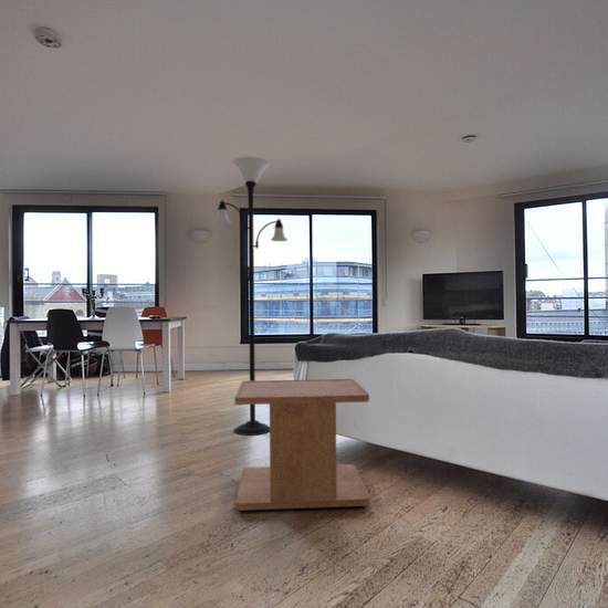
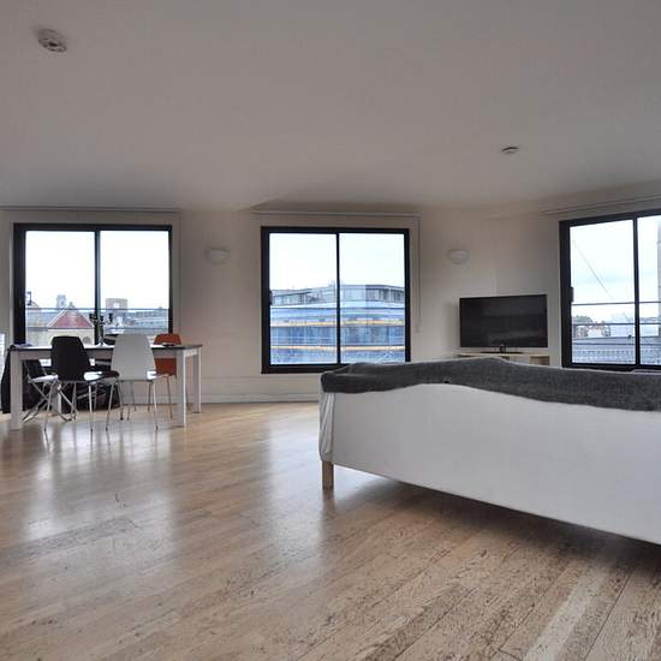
- floor lamp (251, 296)
- side table (301, 439)
